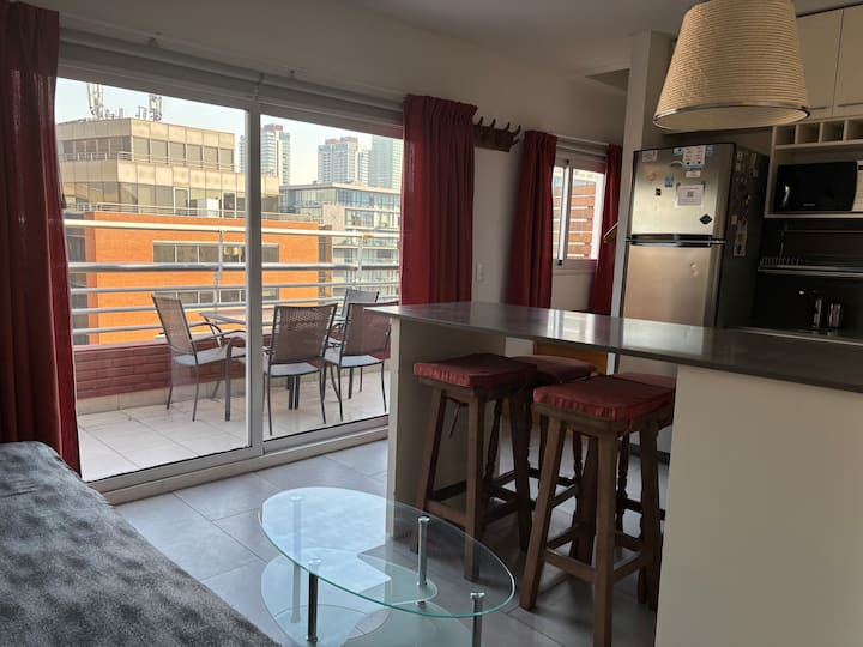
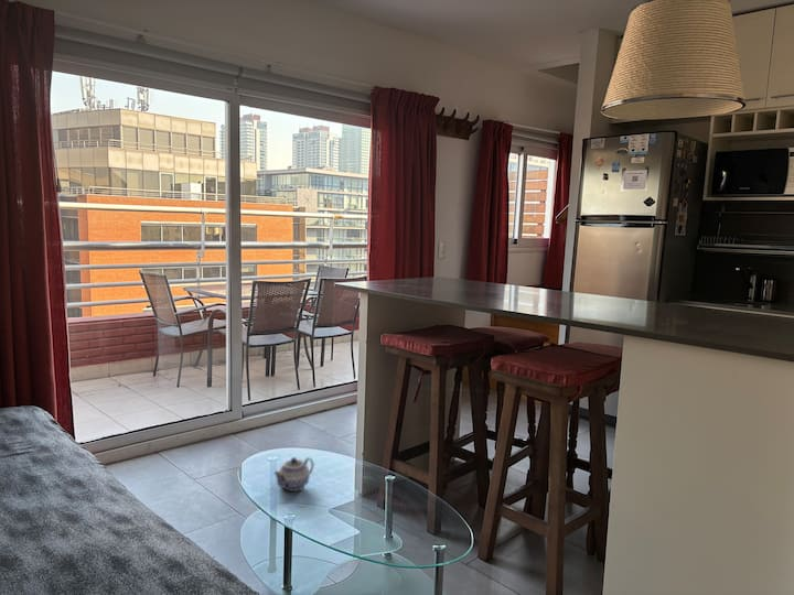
+ teapot (293, 472)
